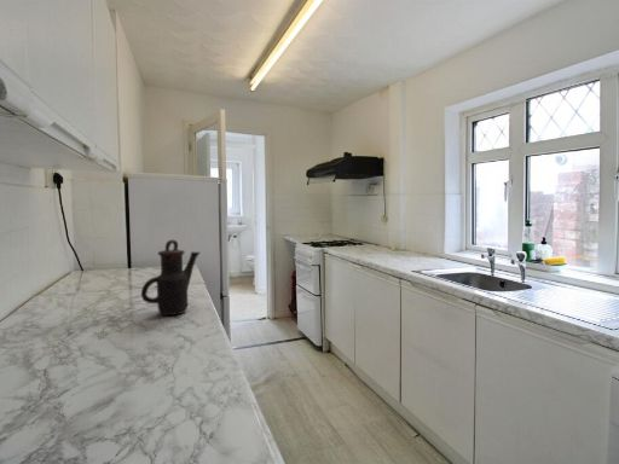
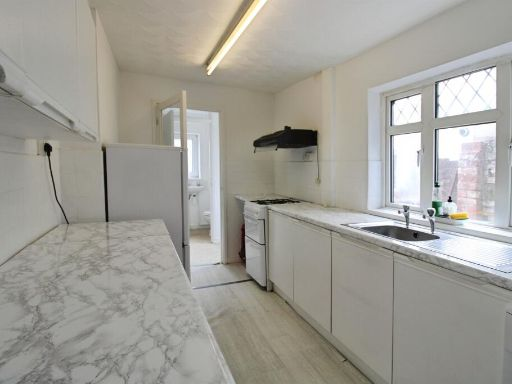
- teapot (172, 276)
